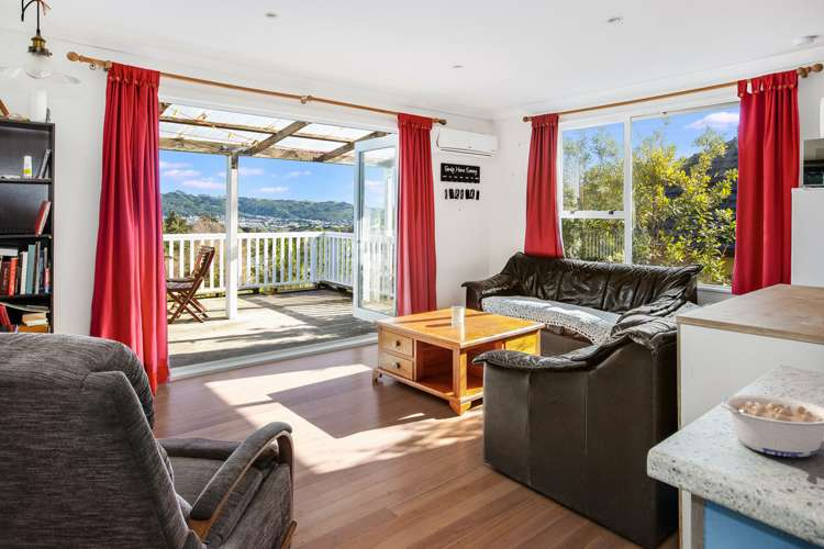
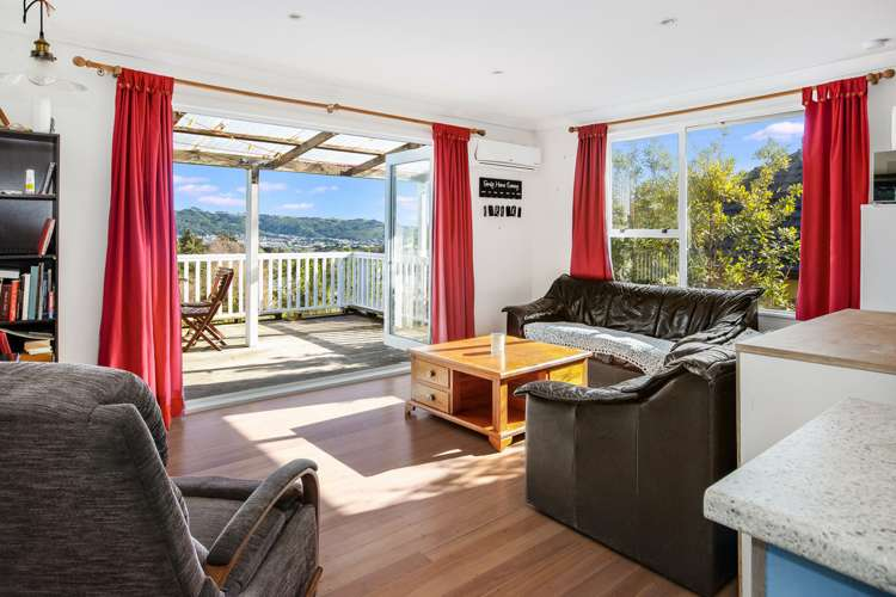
- legume (776, 423)
